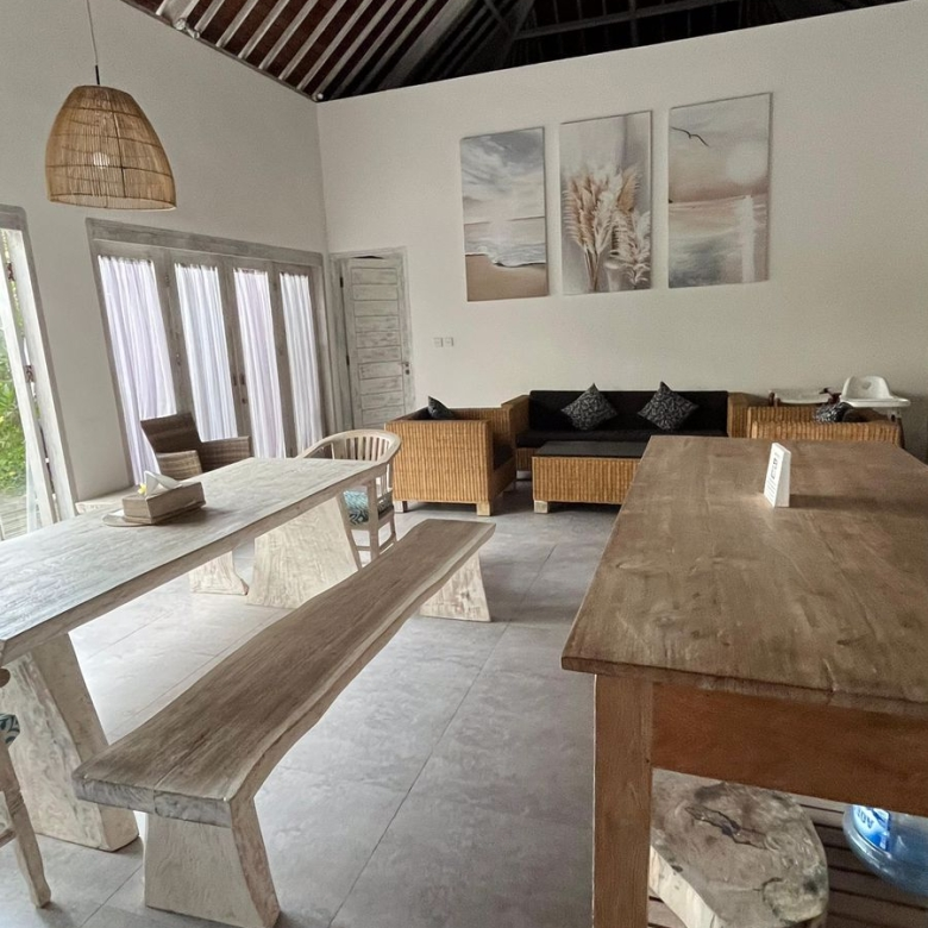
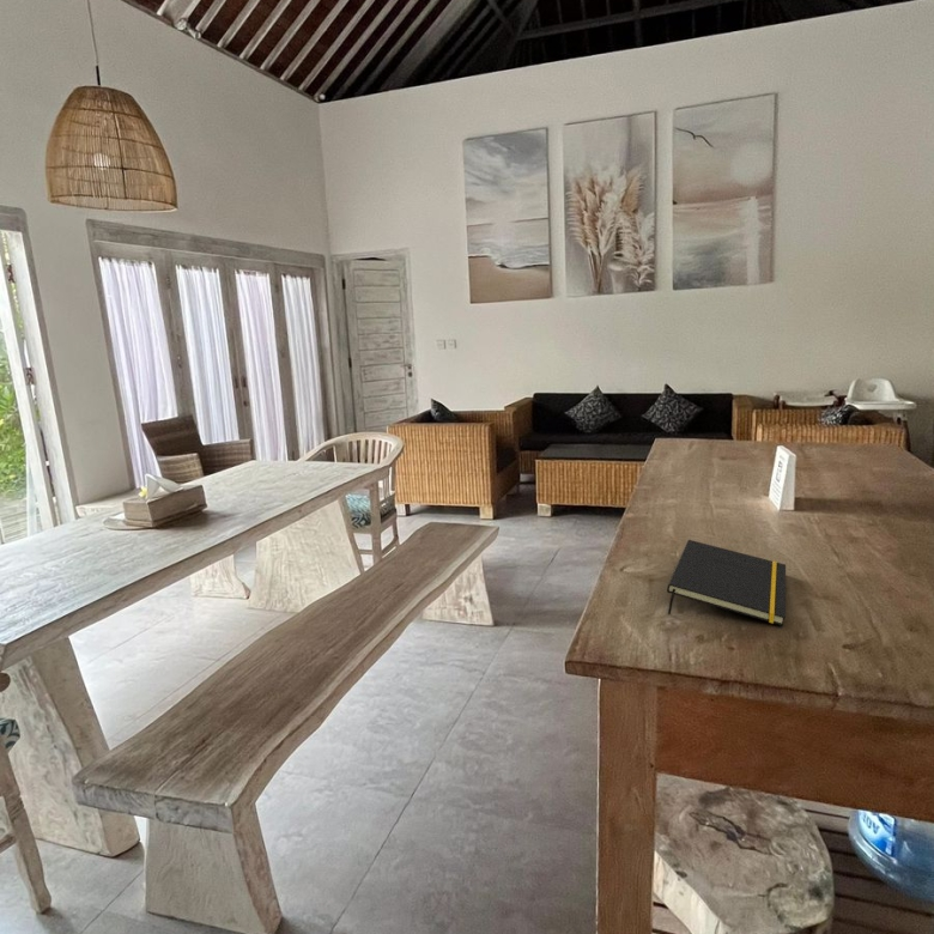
+ notepad (729, 577)
